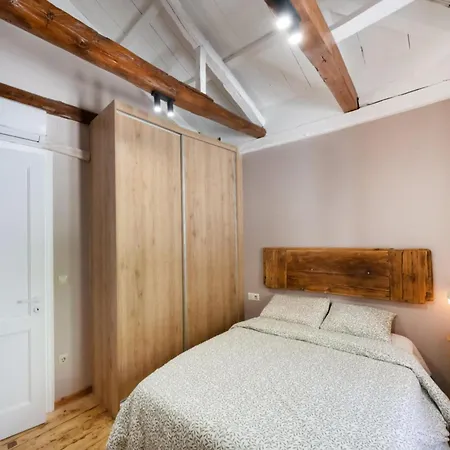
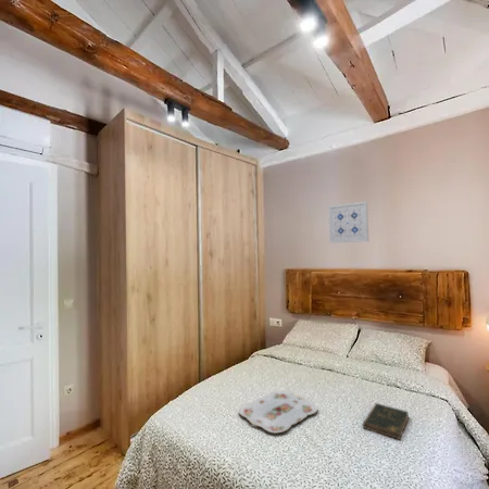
+ wall art (348, 223)
+ bible (386, 419)
+ serving tray (278, 410)
